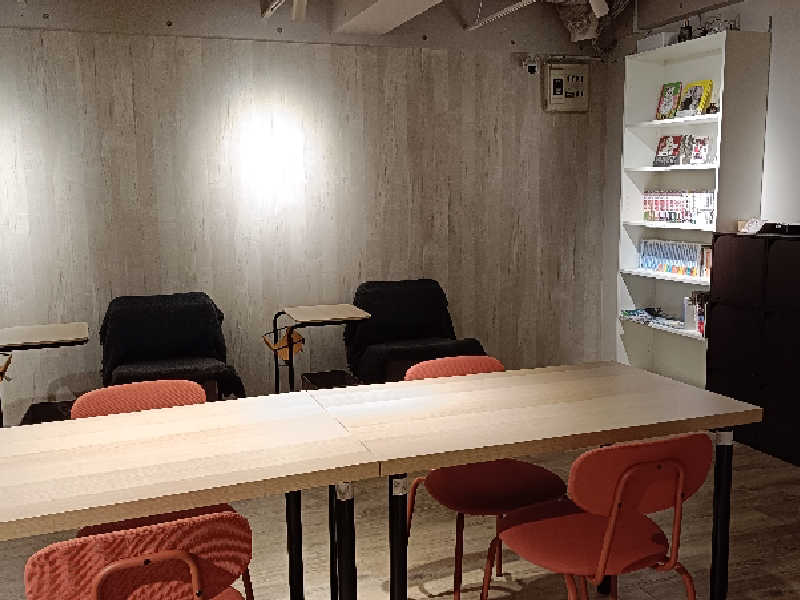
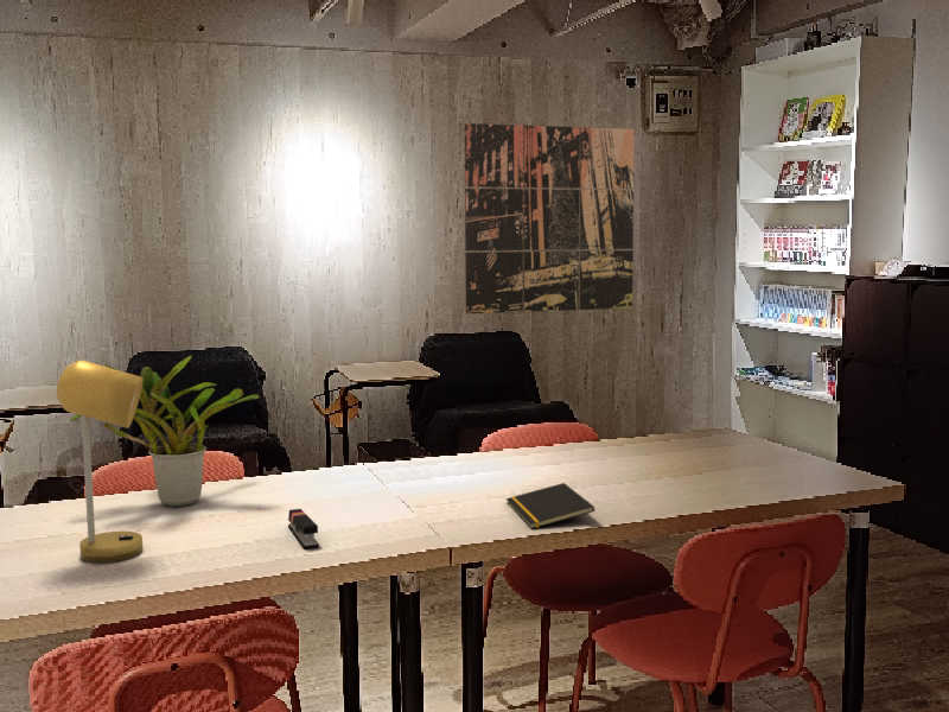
+ potted plant (165, 430)
+ notepad (548, 504)
+ stapler (302, 526)
+ wall art (552, 220)
+ desk lamp (90, 457)
